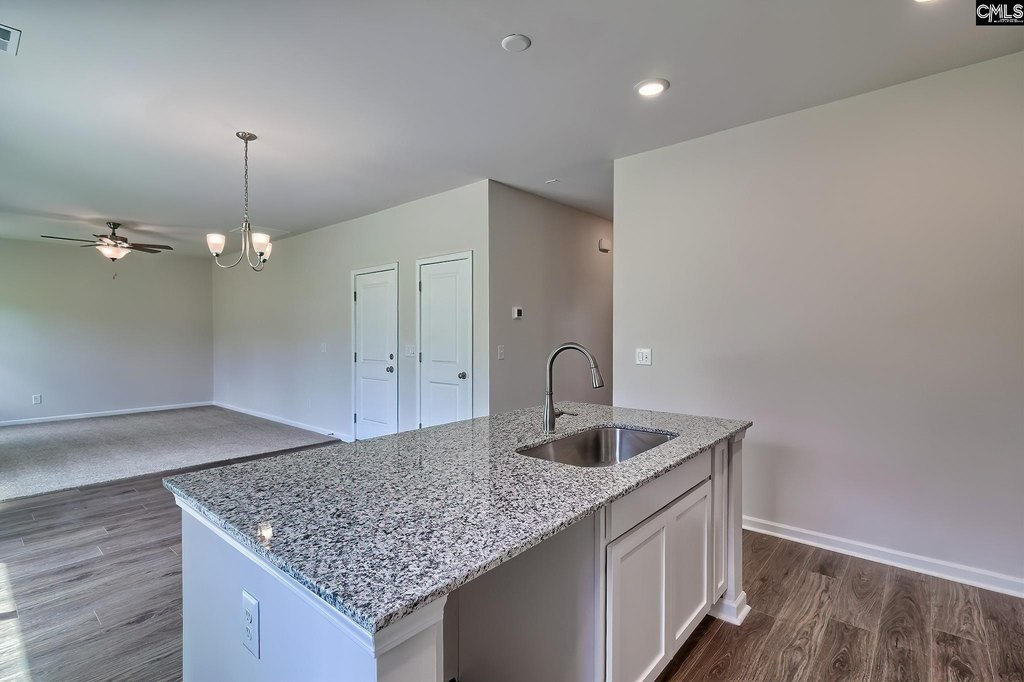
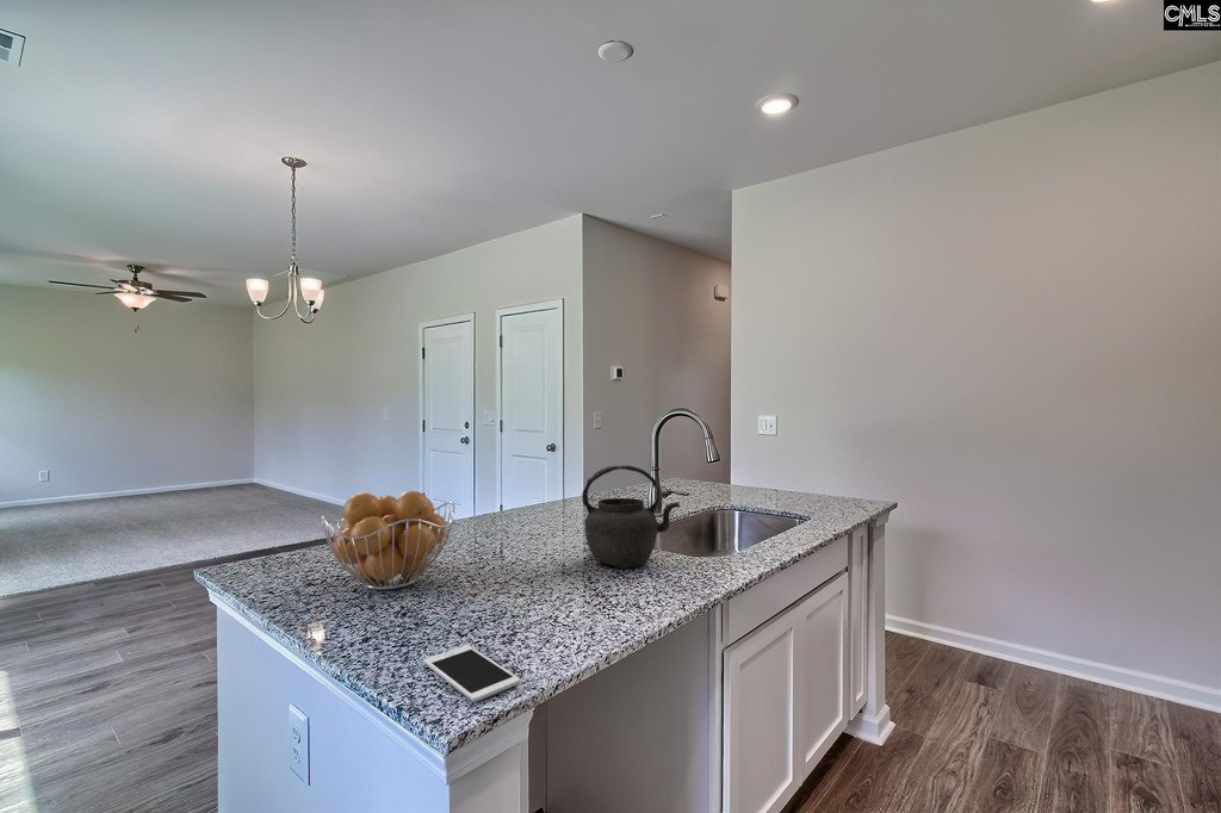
+ cell phone (470, 670)
+ fruit basket (391, 535)
+ kettle (631, 513)
